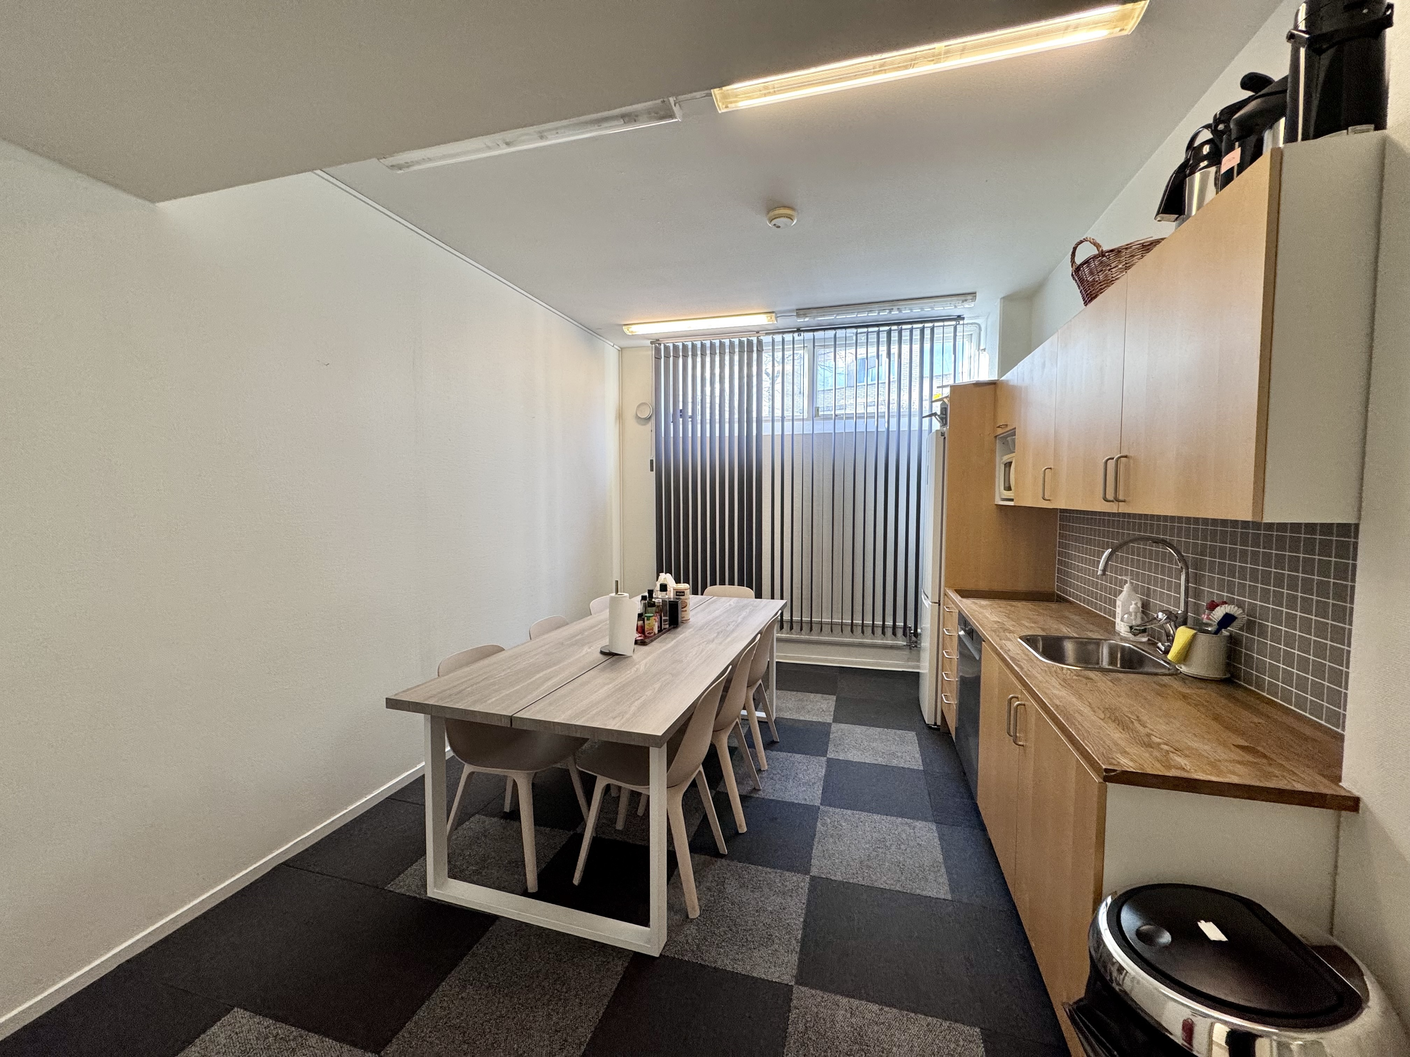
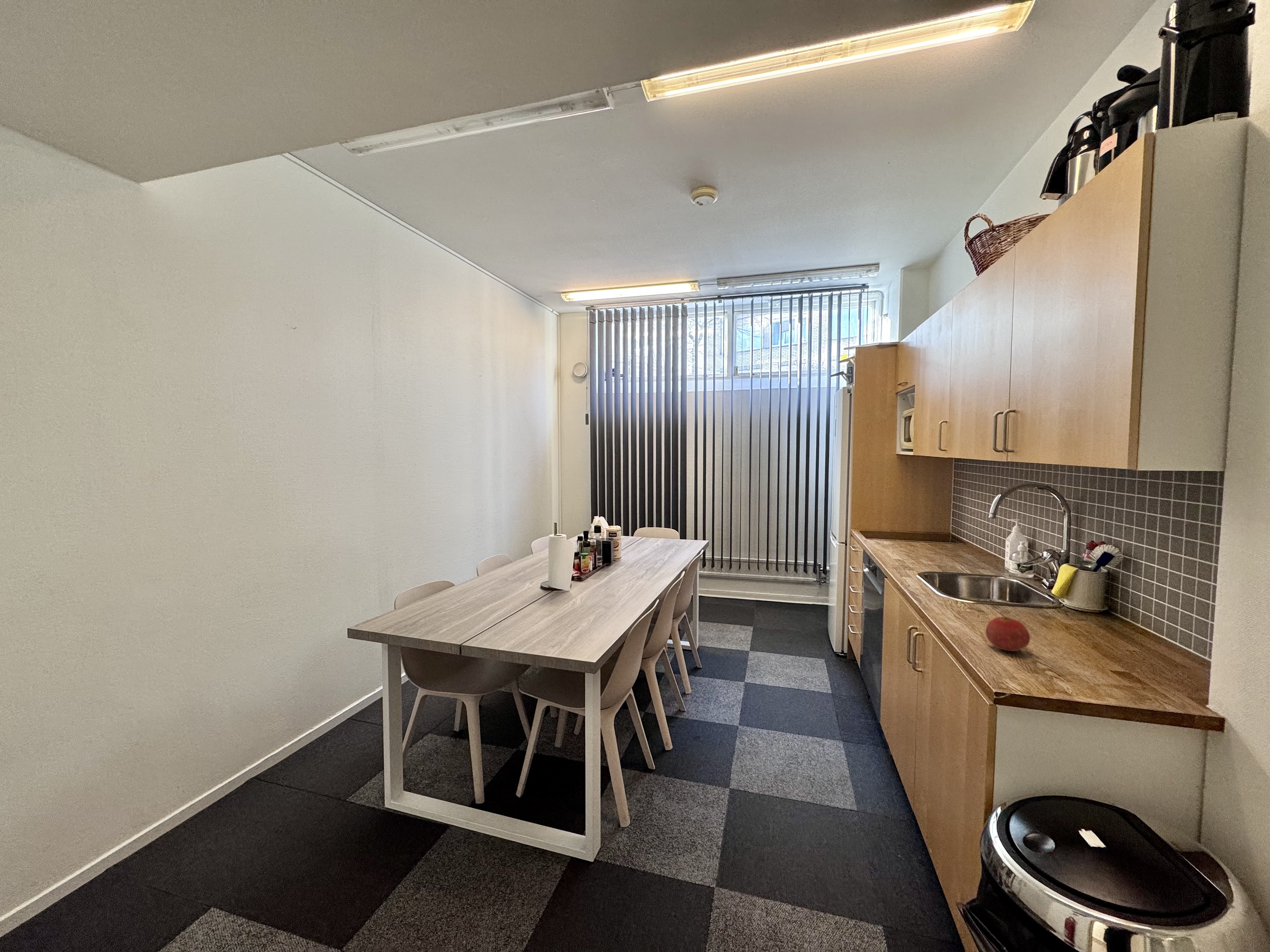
+ fruit (1007, 633)
